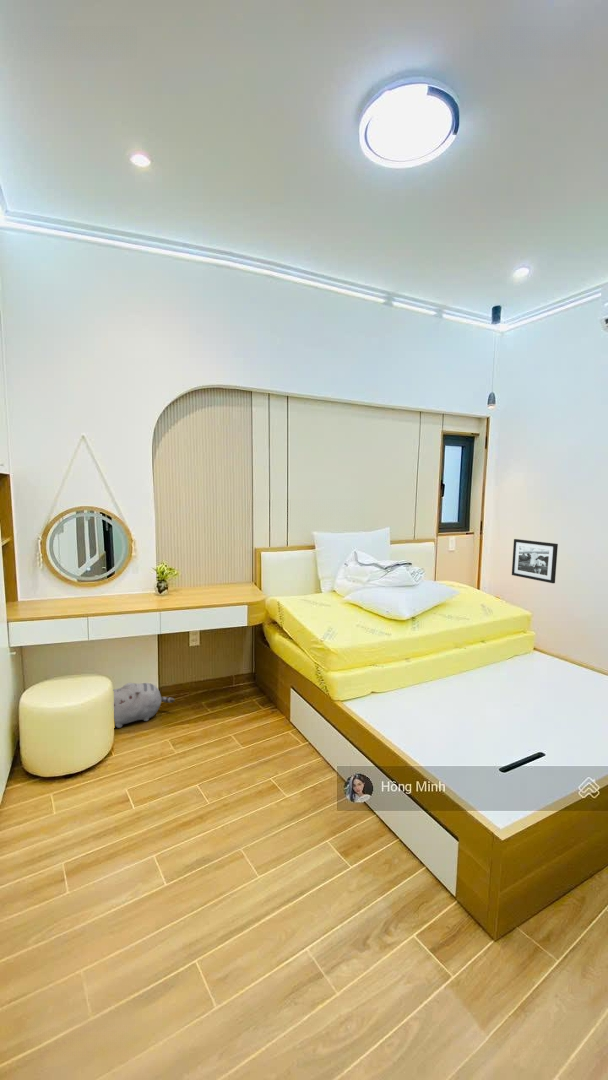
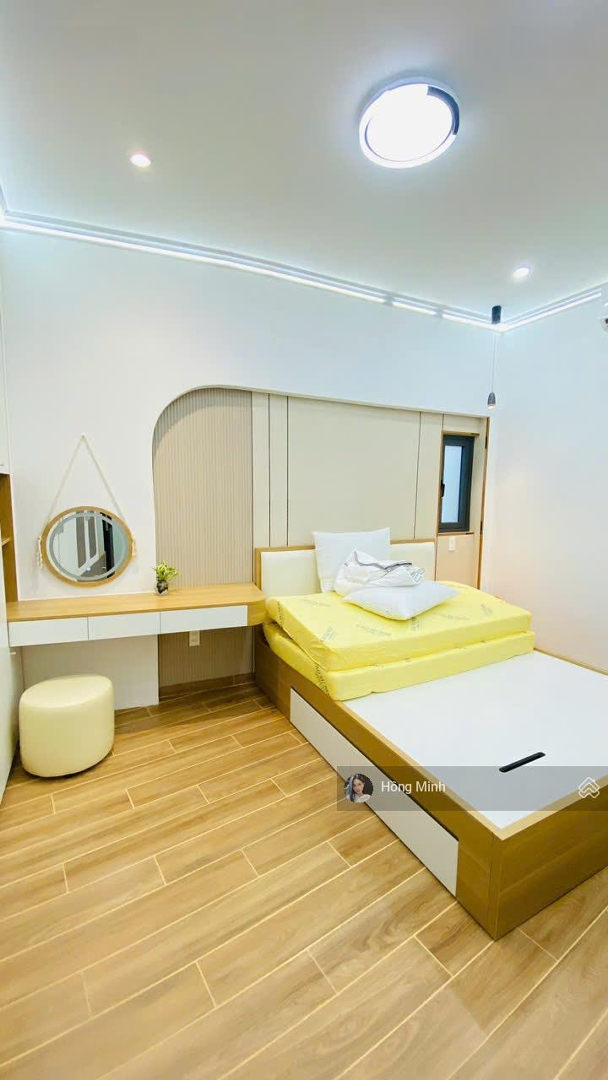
- picture frame (533, 560)
- plush toy (137, 699)
